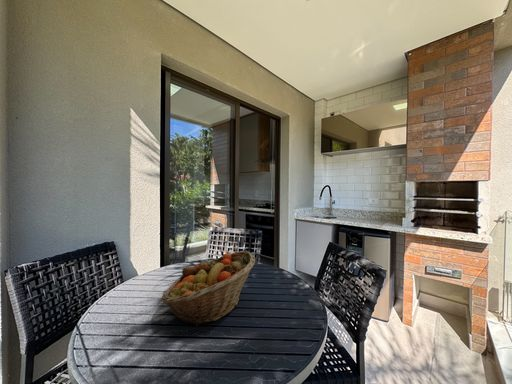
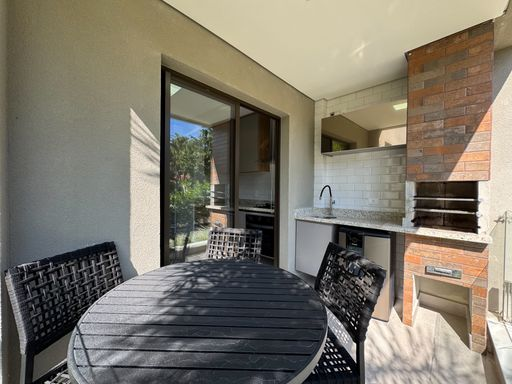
- fruit basket (212, 280)
